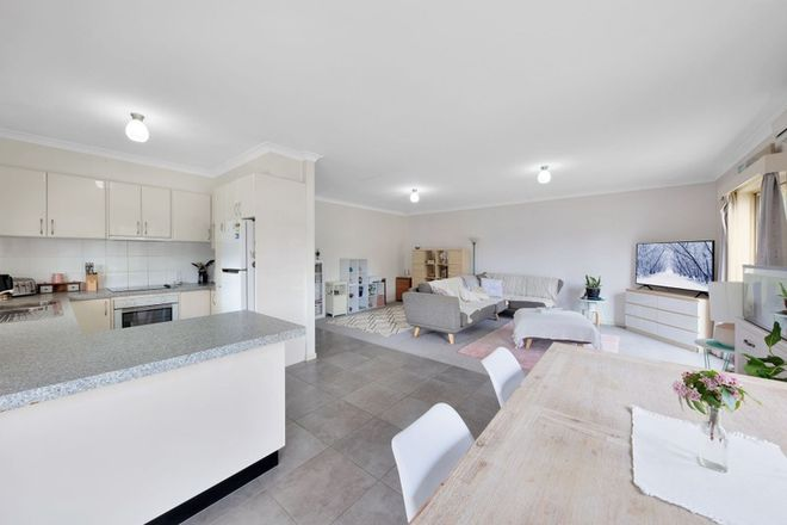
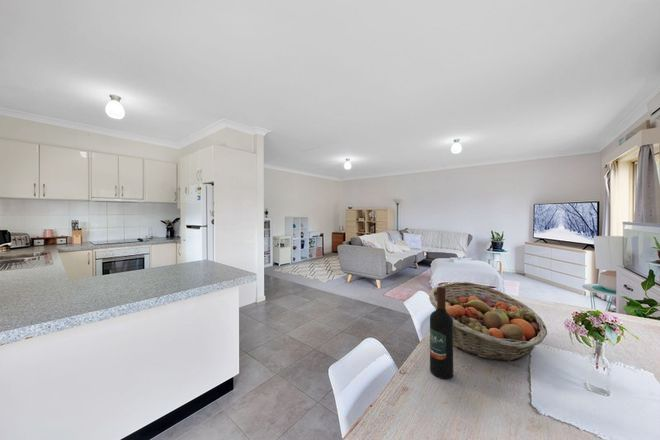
+ fruit basket (483, 316)
+ wine bottle (441, 330)
